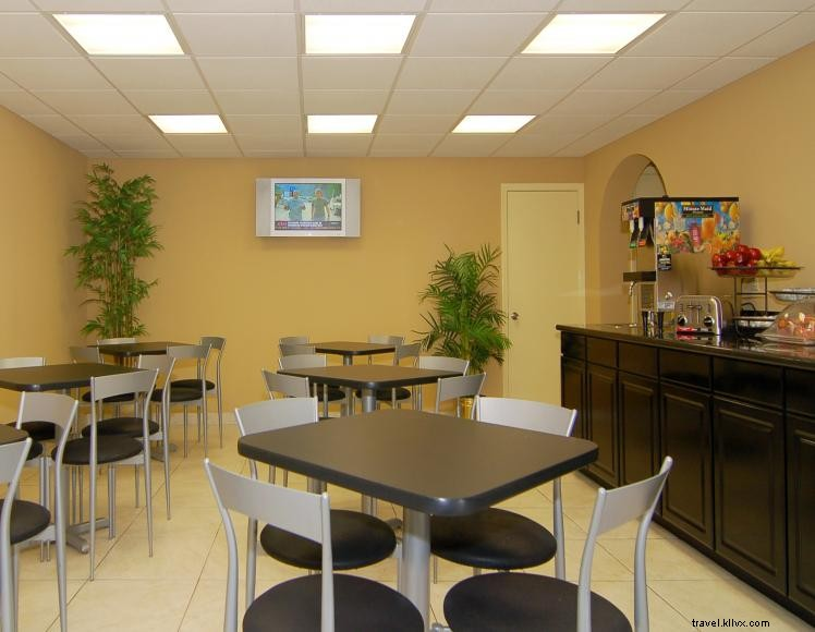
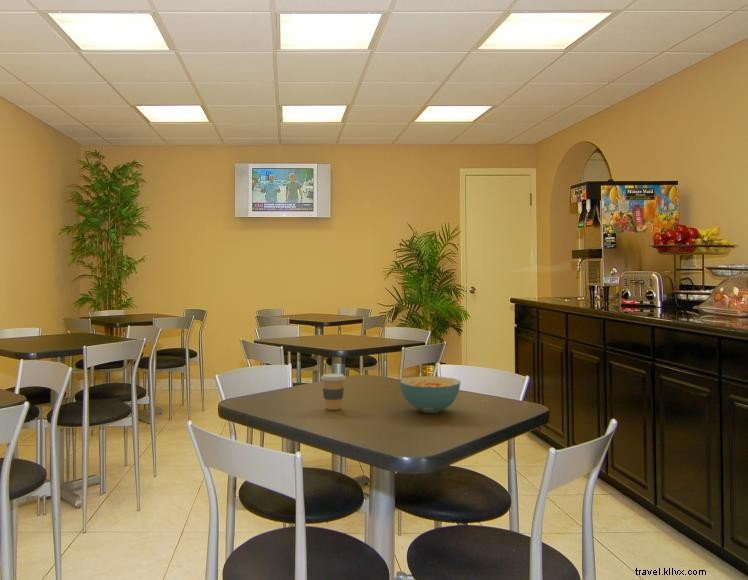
+ coffee cup (333, 391)
+ cereal bowl (430, 396)
